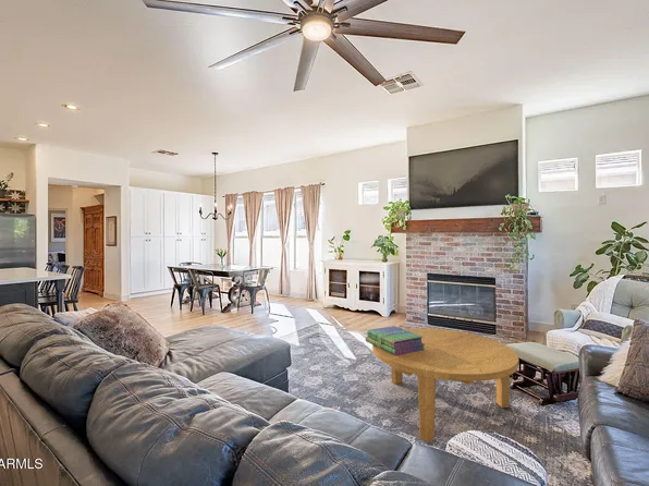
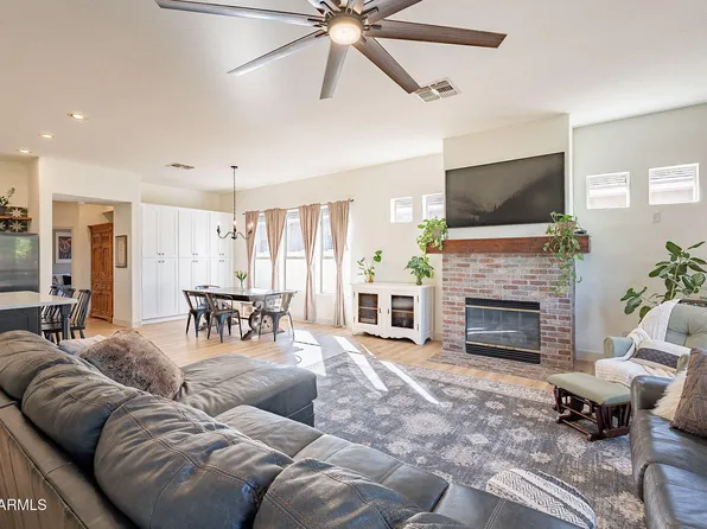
- stack of books (393, 339)
- coffee table (440, 376)
